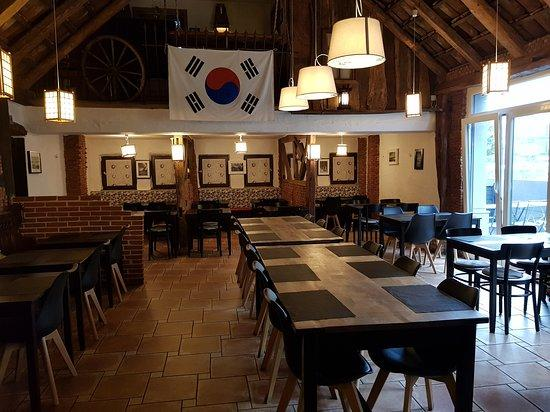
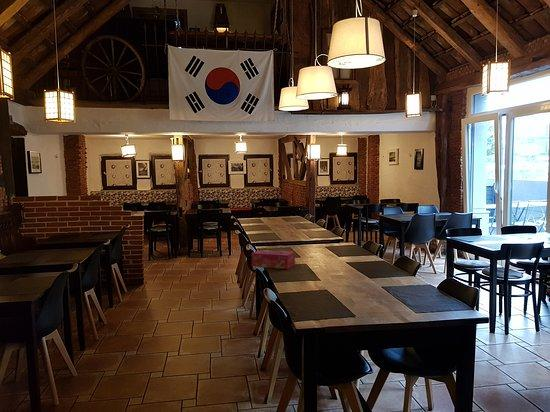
+ tissue box (273, 259)
